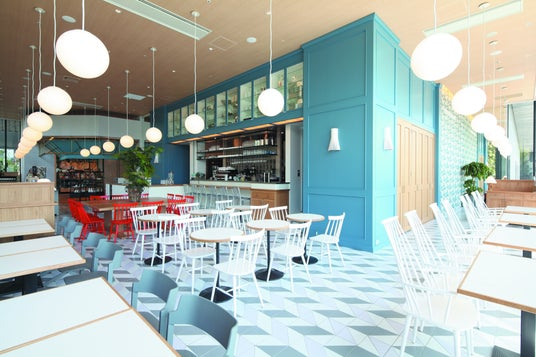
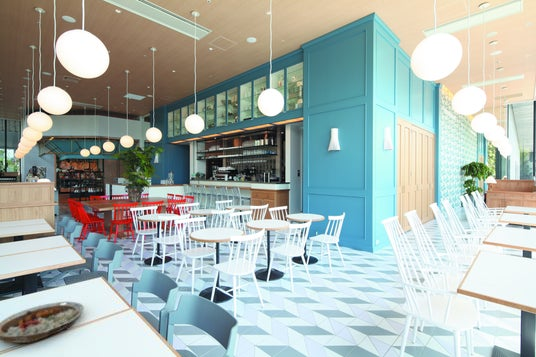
+ plate (42, 317)
